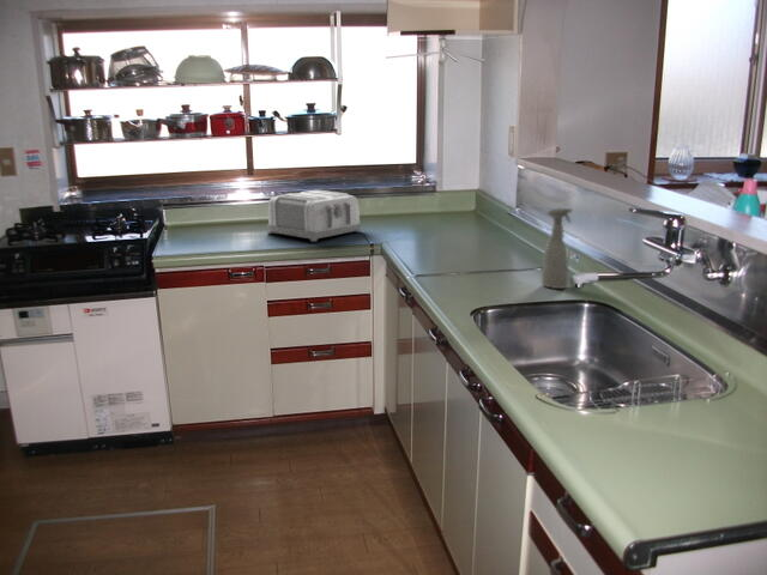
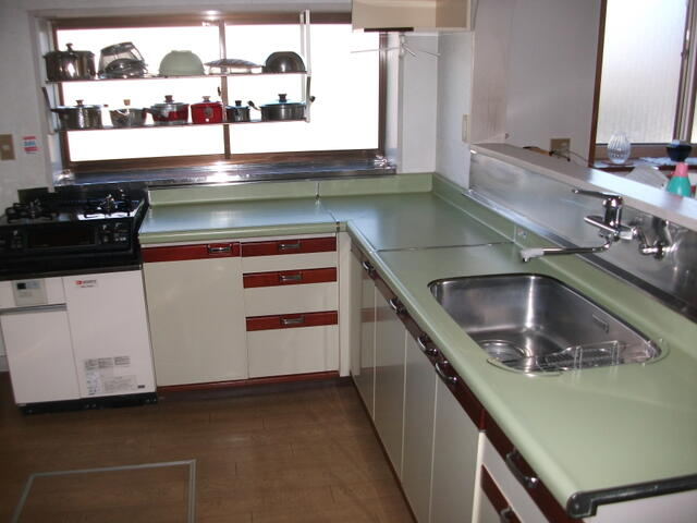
- spray bottle (556, 247)
- toaster (315, 213)
